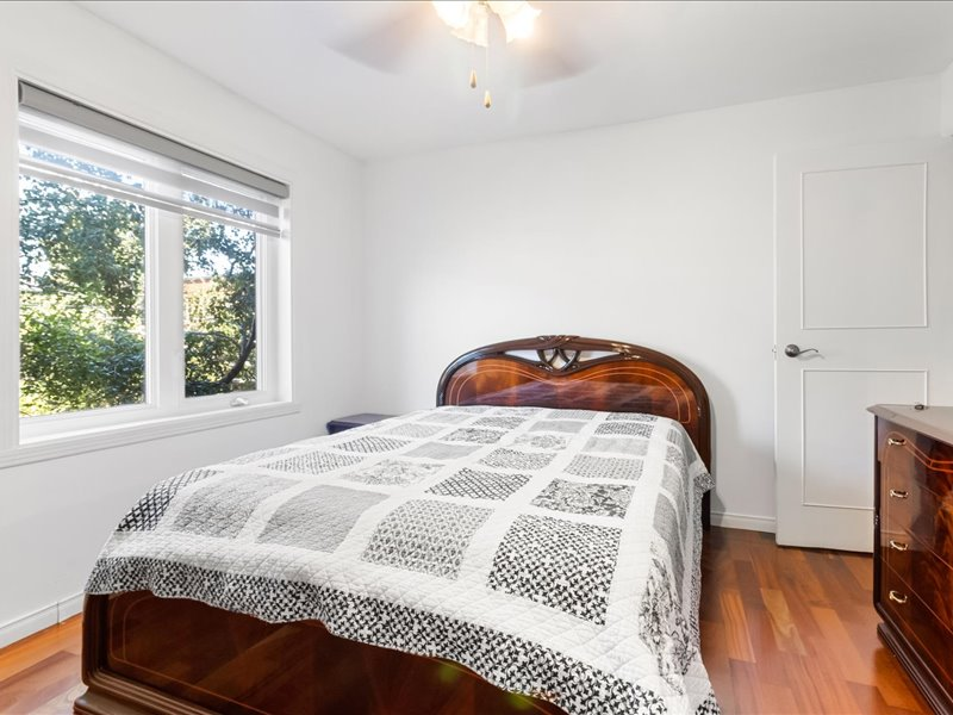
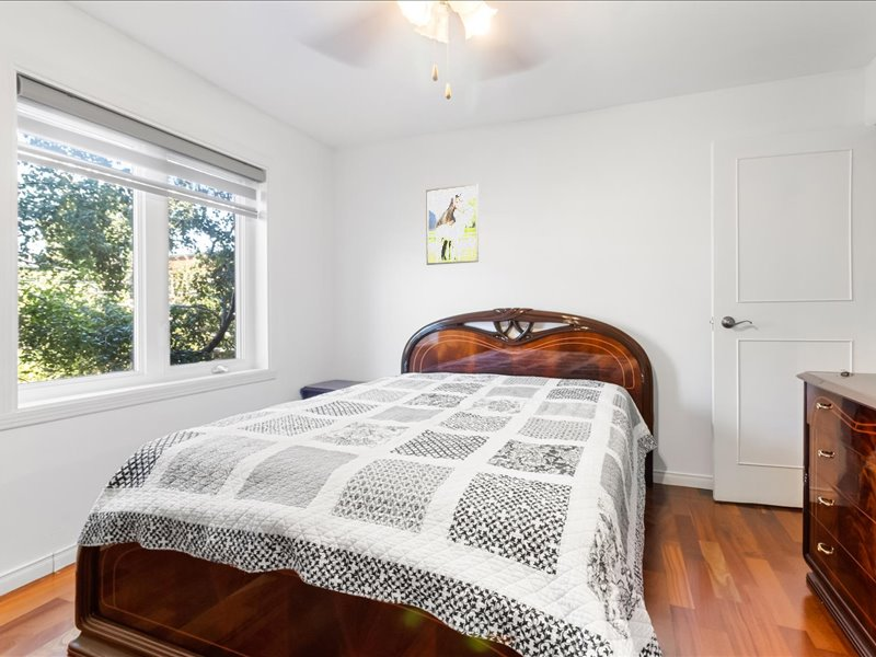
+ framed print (451, 224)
